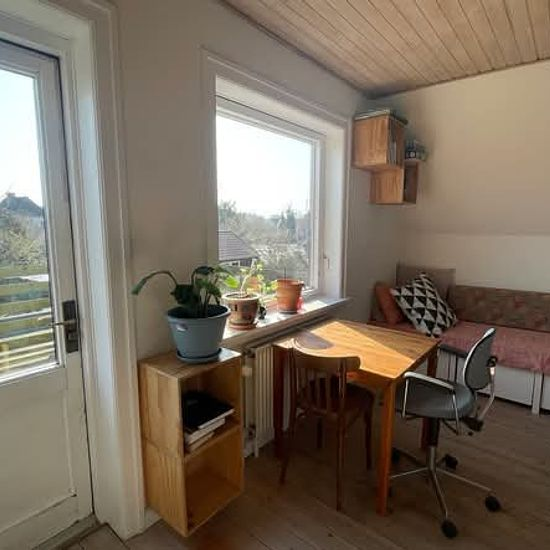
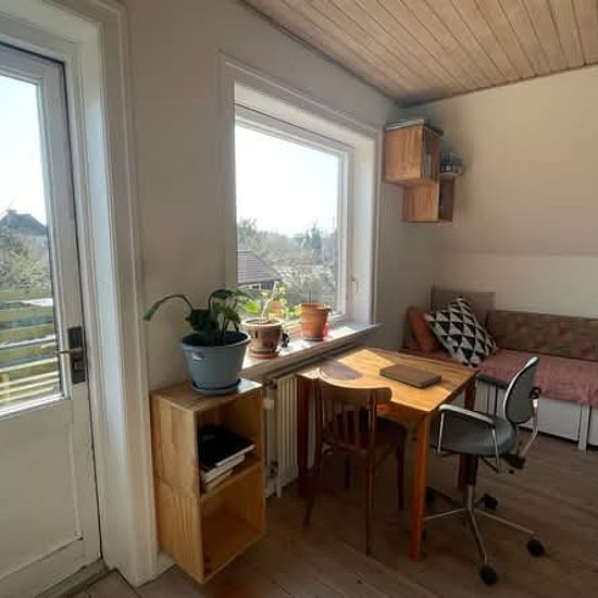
+ notebook (409, 374)
